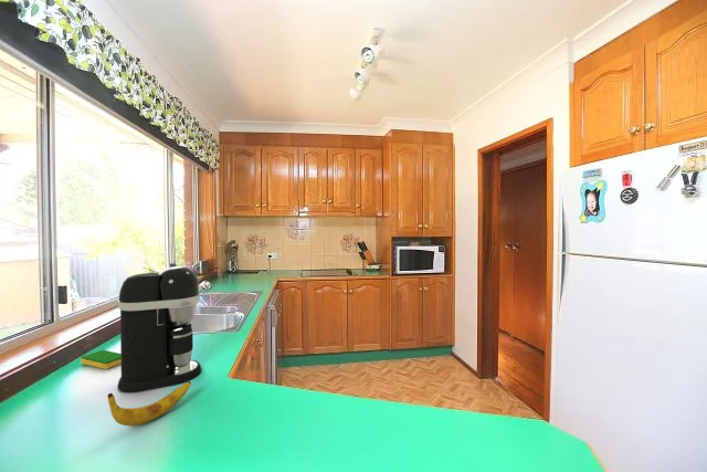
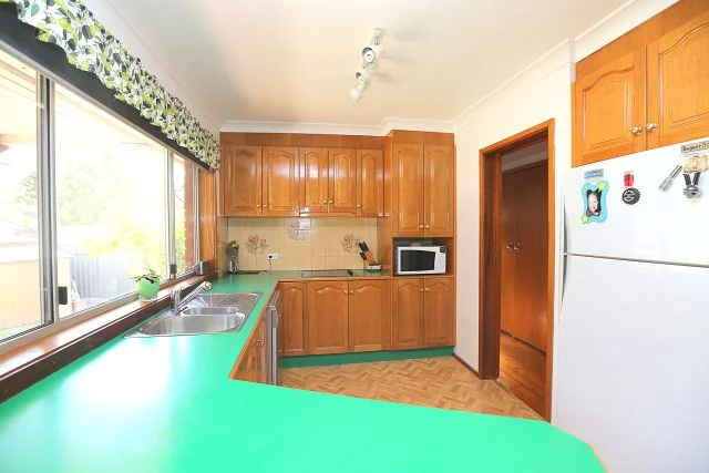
- coffee maker (161, 323)
- dish sponge (104, 358)
- banana (154, 402)
